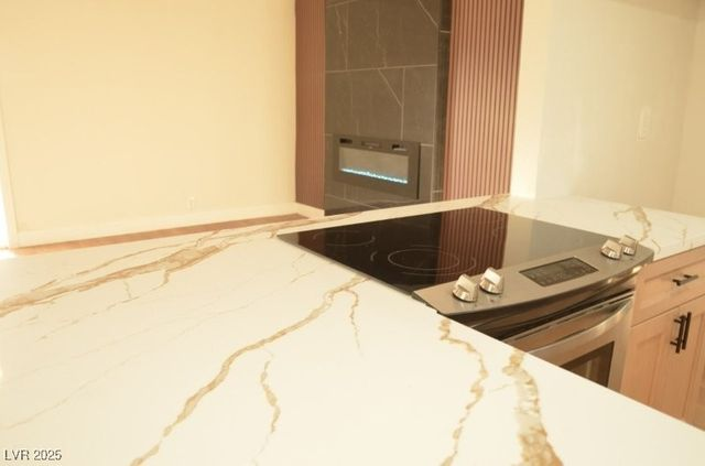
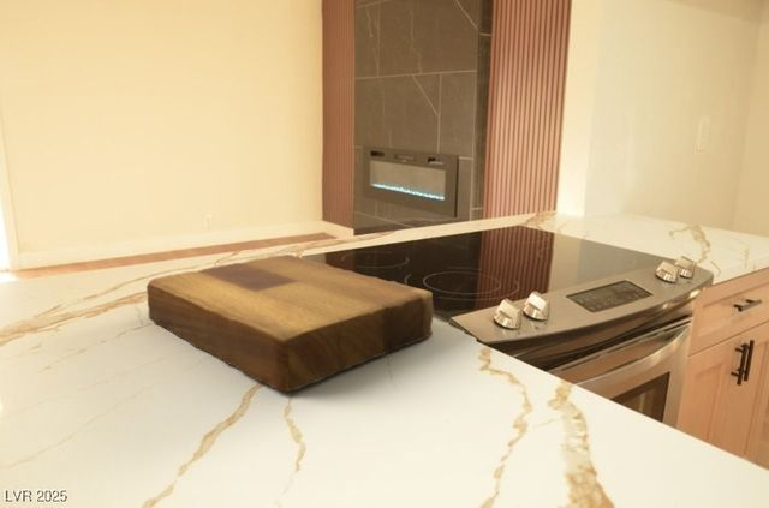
+ cutting board (286, 304)
